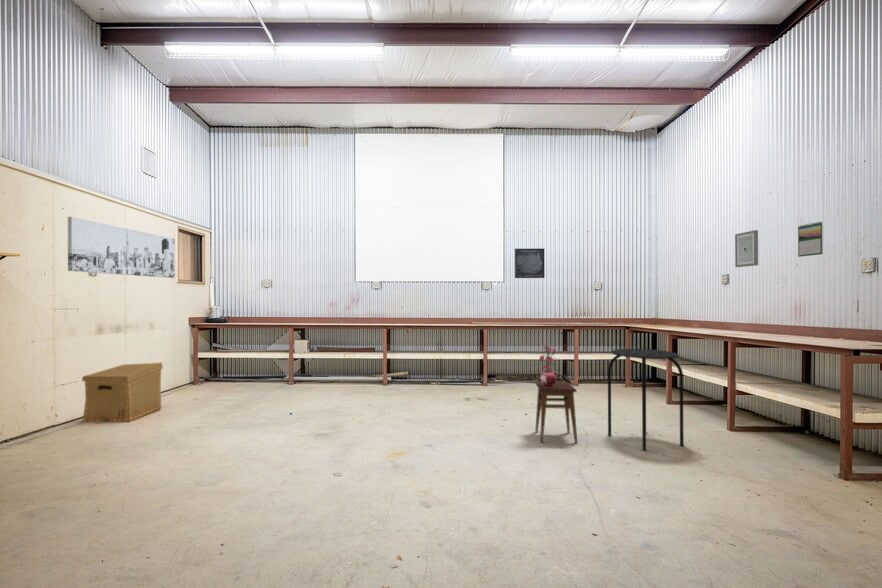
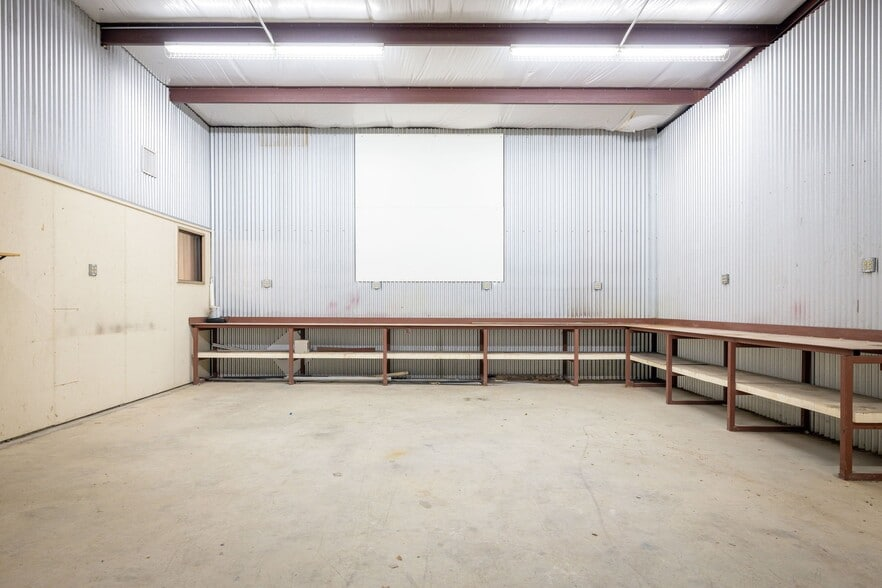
- wall art (129, 252)
- cardboard box (124, 390)
- stool (555, 407)
- stool (644, 396)
- calendar (810, 239)
- wall art (746, 249)
- potted plant (549, 365)
- wall art (529, 263)
